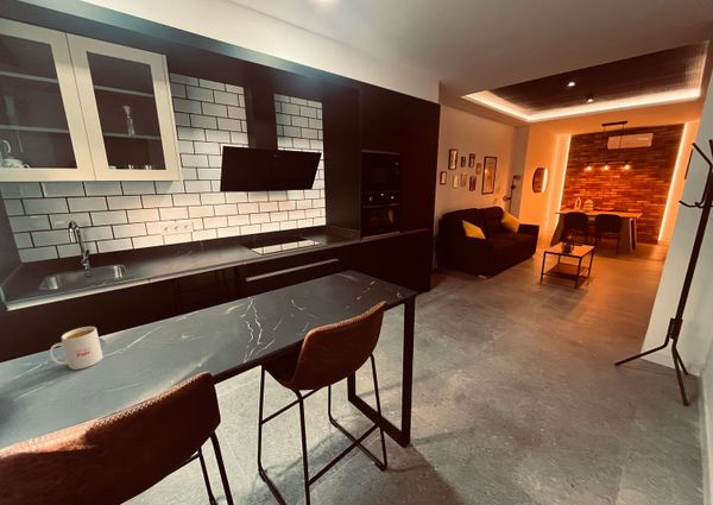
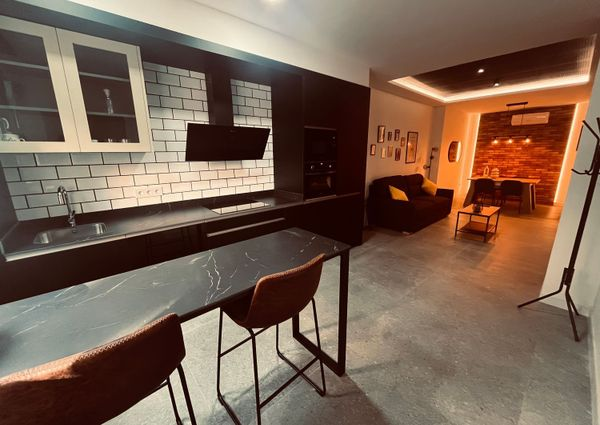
- mug (76, 349)
